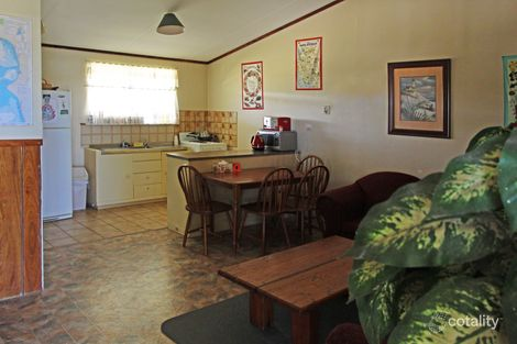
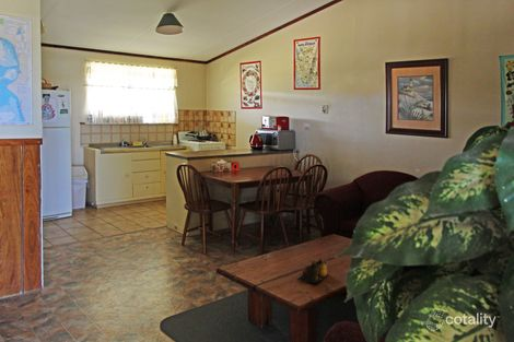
+ decorative bowl (314, 269)
